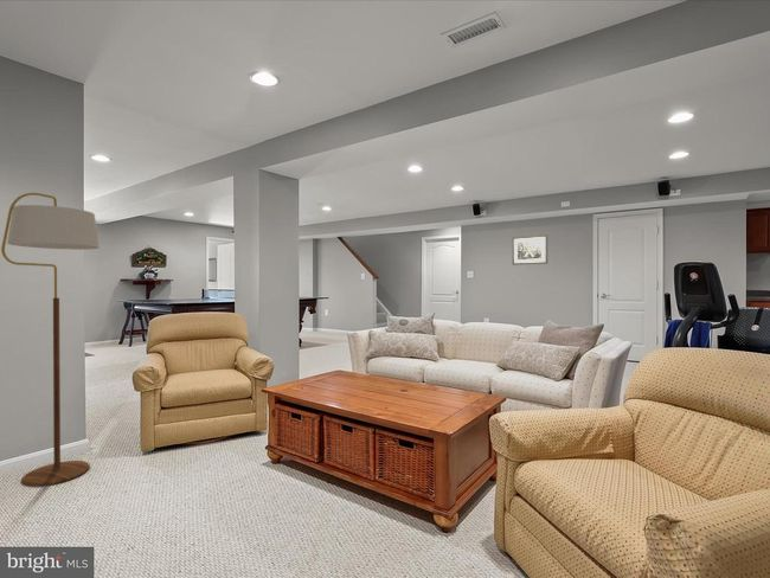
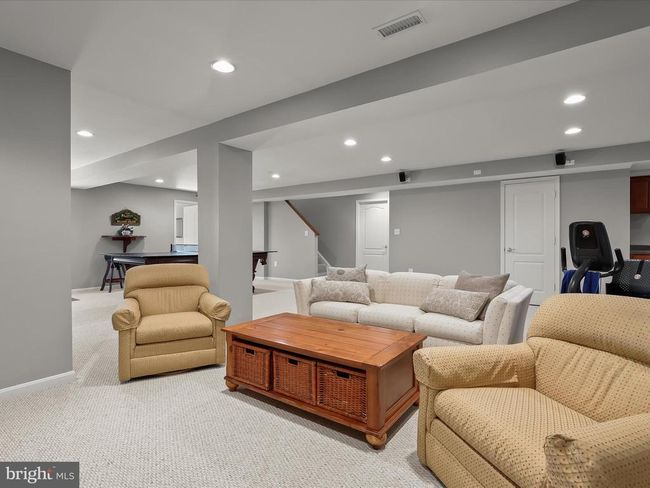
- wall art (530, 250)
- floor lamp (53, 335)
